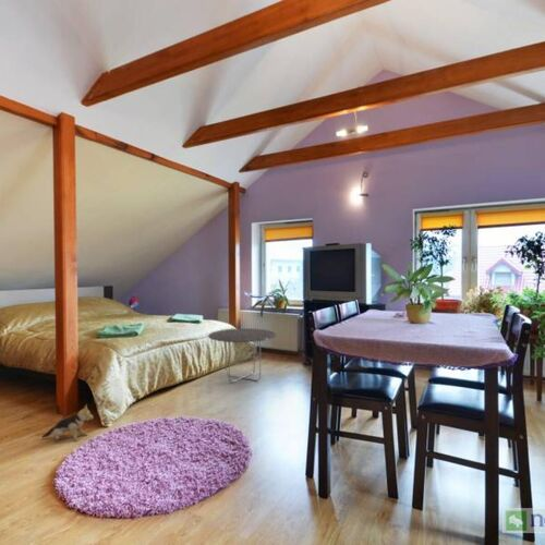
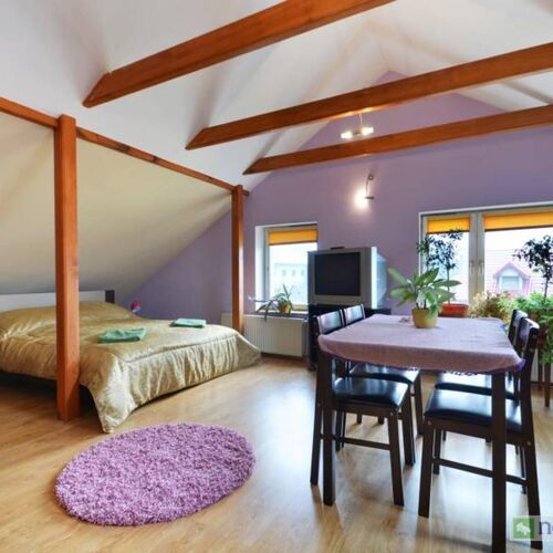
- plush toy (66, 422)
- side table (254, 355)
